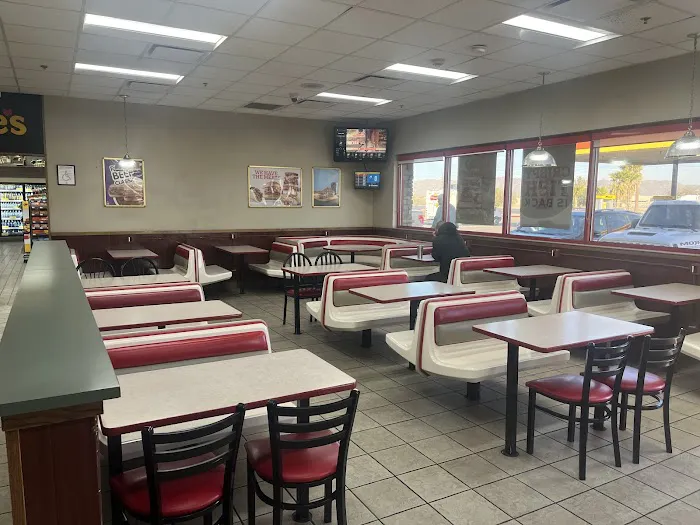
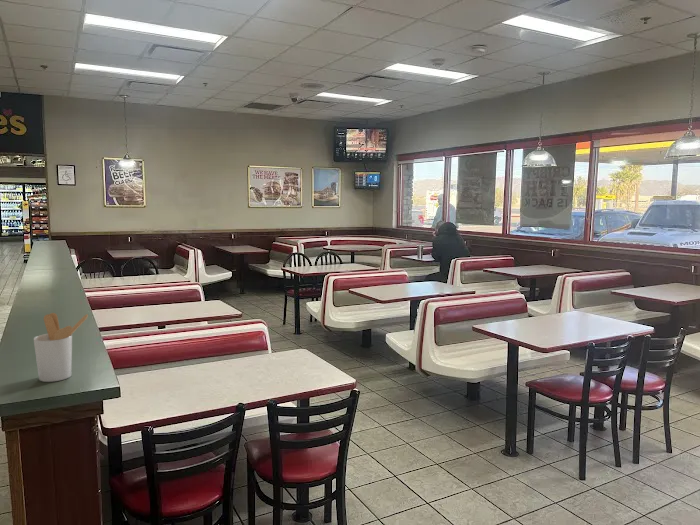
+ utensil holder (63, 345)
